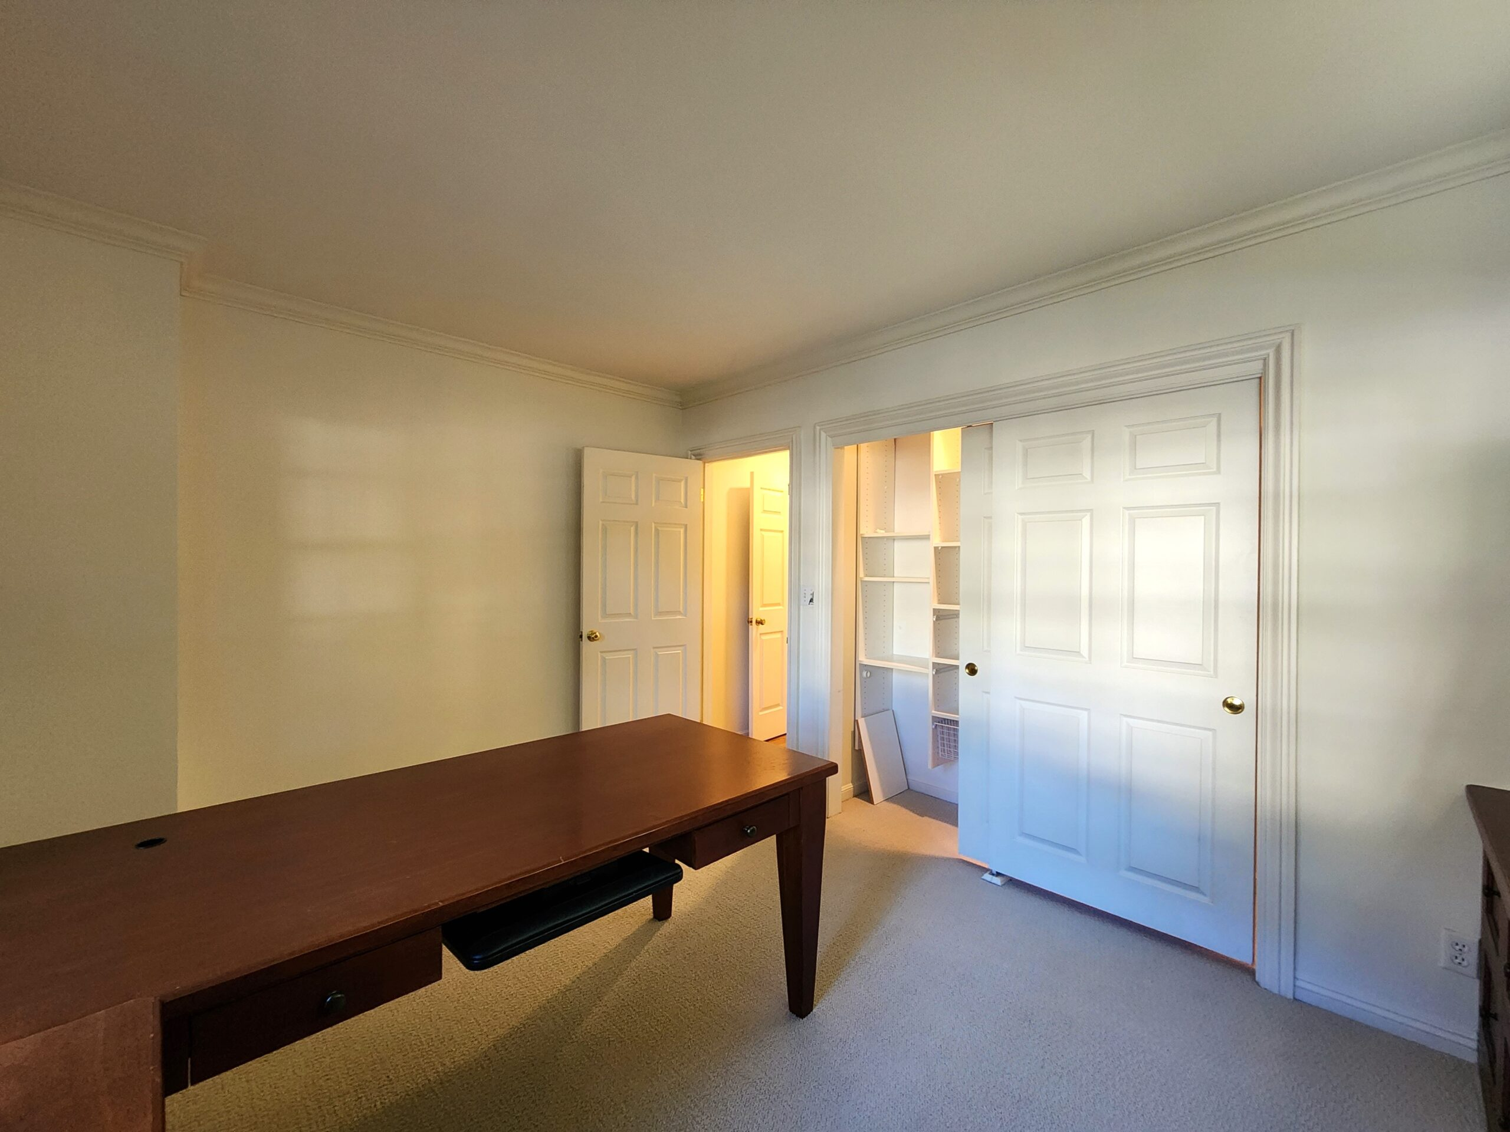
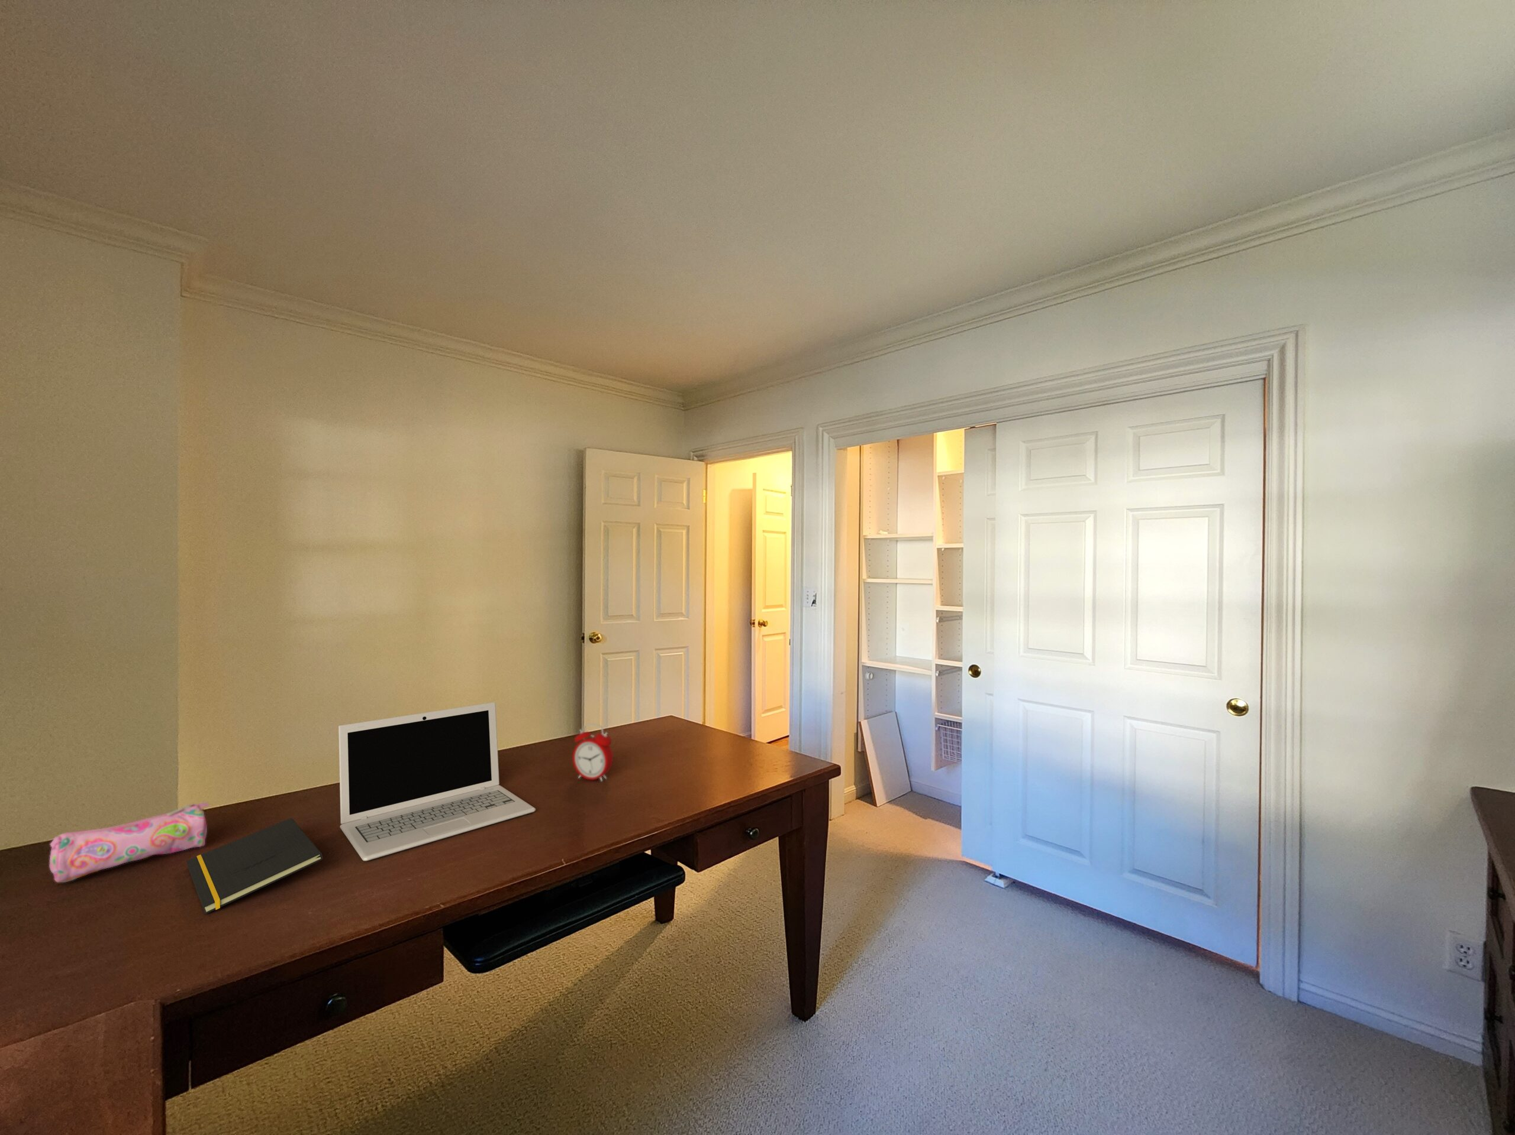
+ laptop (440, 770)
+ pencil case (135, 839)
+ notepad (253, 860)
+ alarm clock (593, 751)
